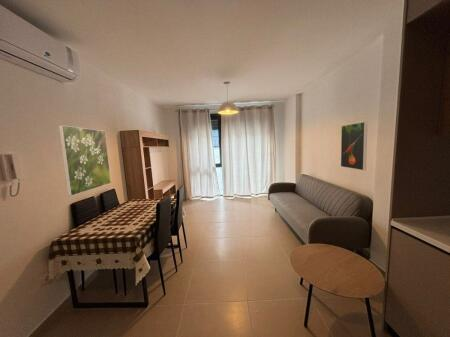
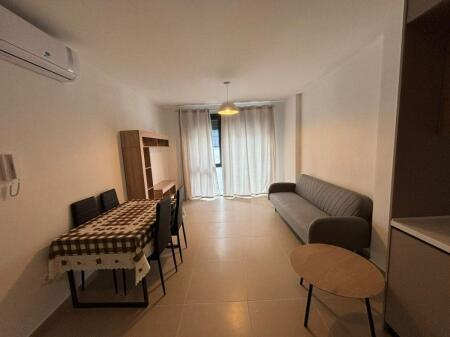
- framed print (352, 146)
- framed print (89, 159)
